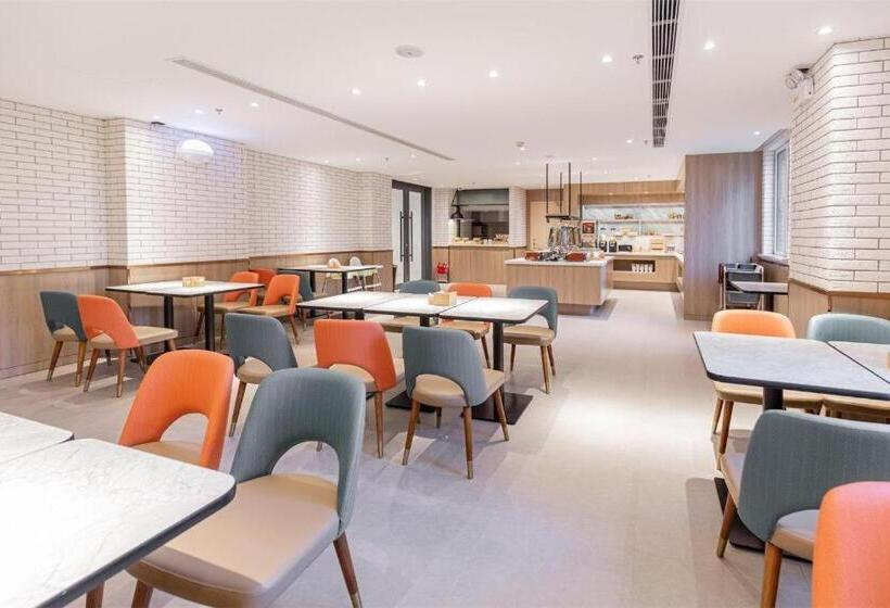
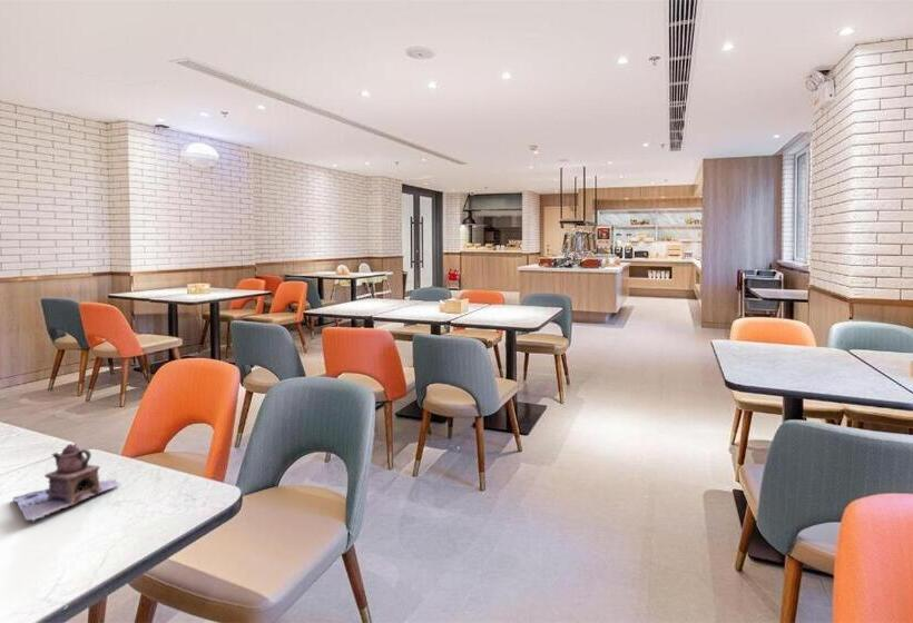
+ teapot (70, 471)
